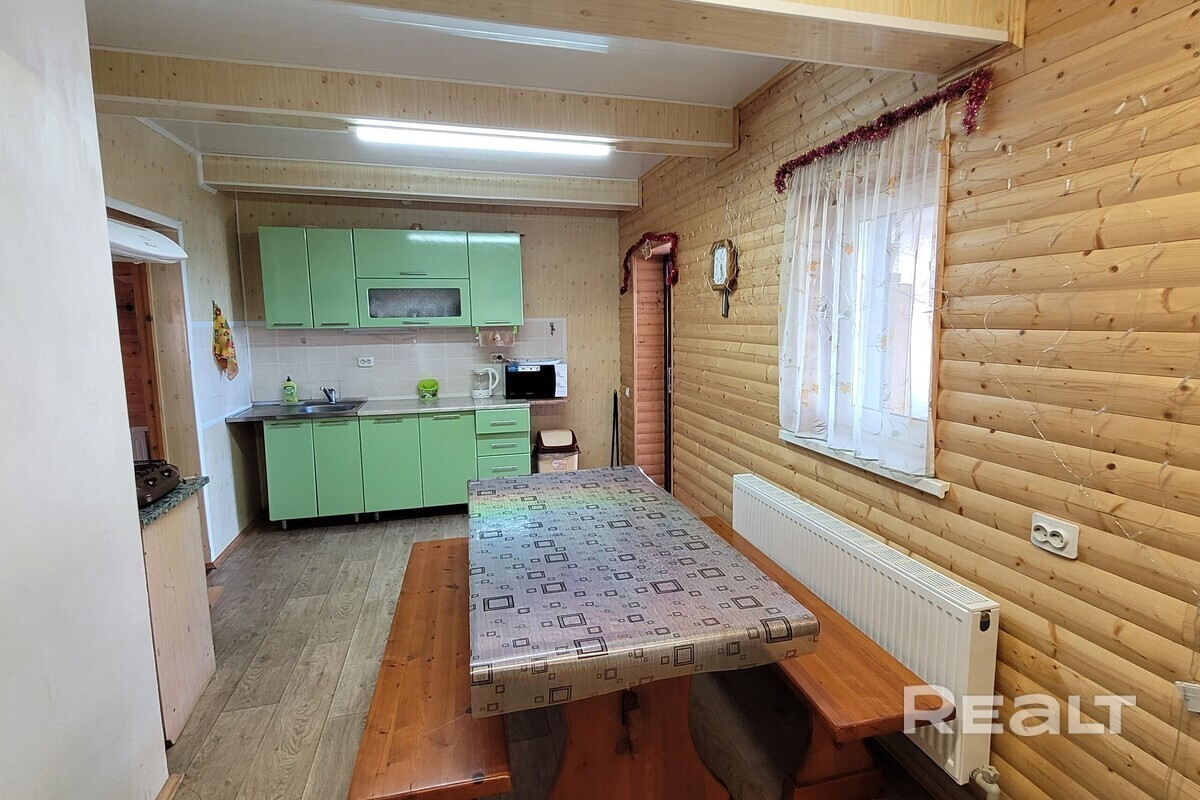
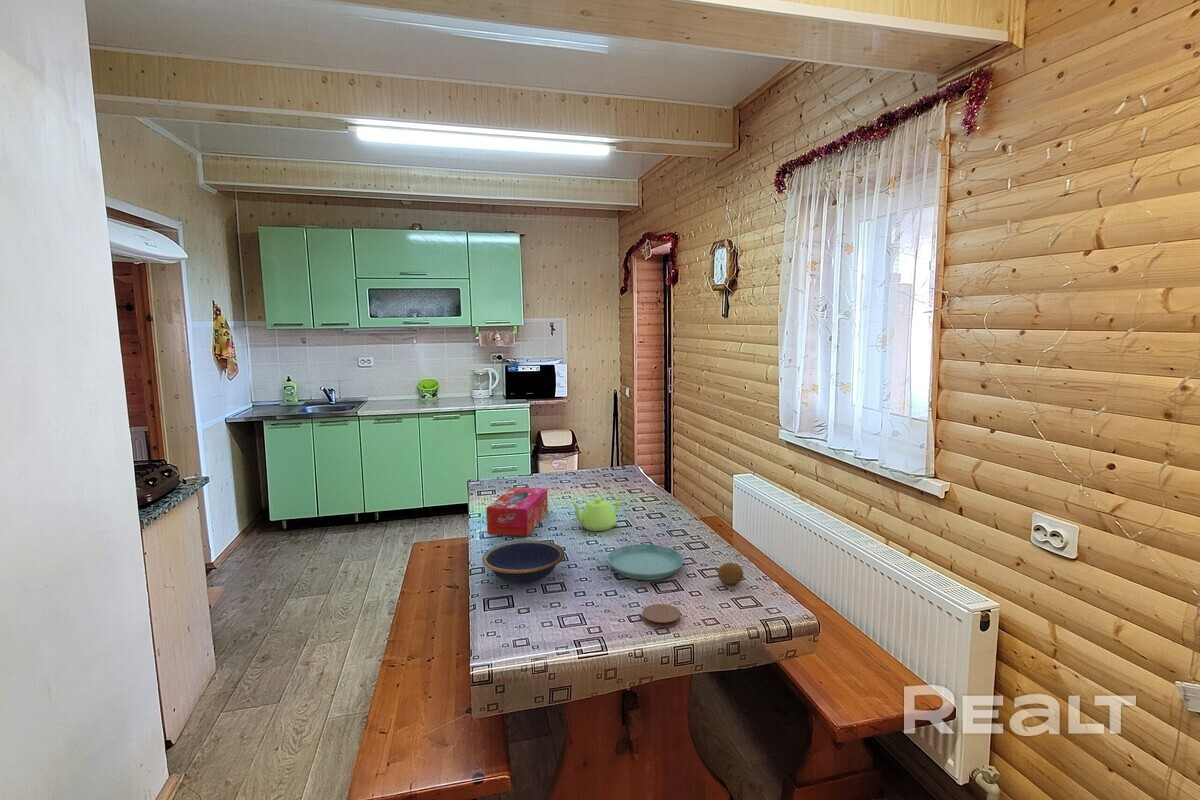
+ coaster (661, 615)
+ teapot (596, 512)
+ tissue box (519, 510)
+ bowl (524, 565)
+ fruit (730, 573)
+ saucer (645, 562)
